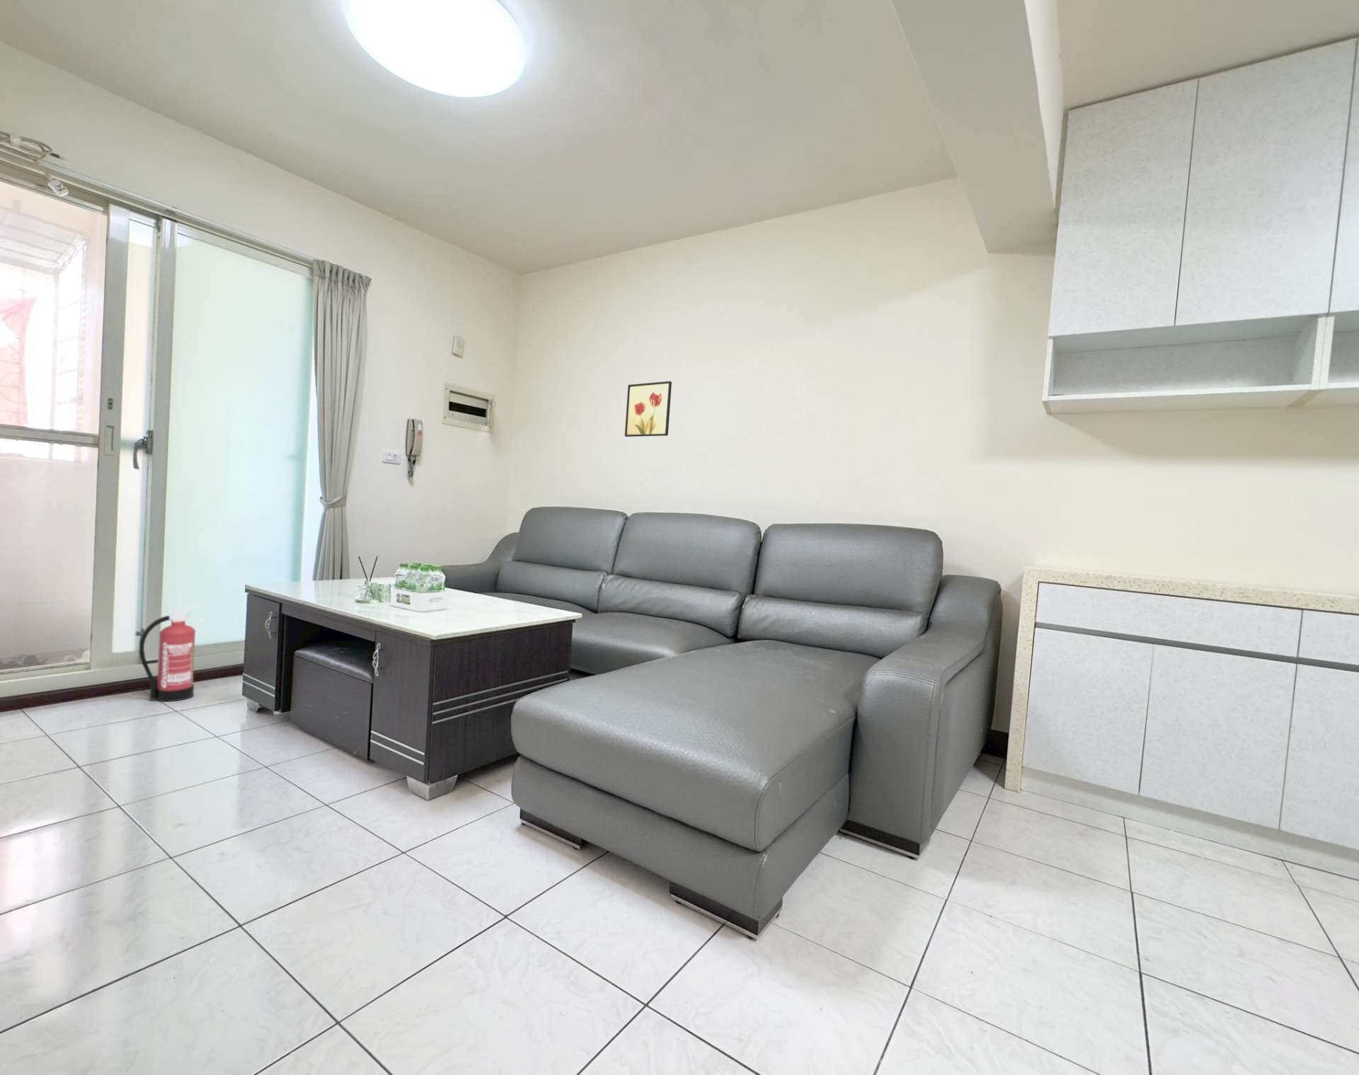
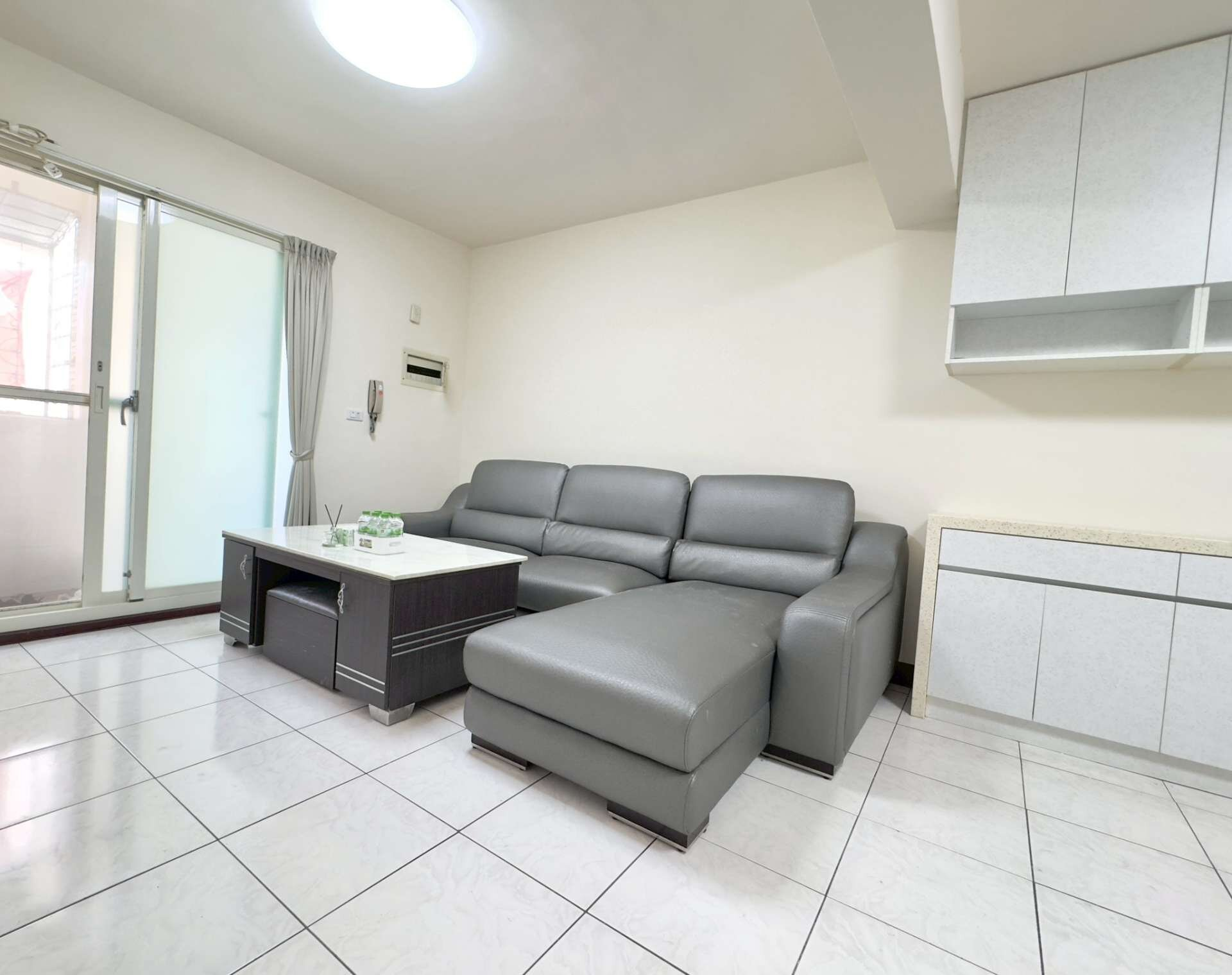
- wall art (648, 410)
- fire extinguisher (171, 651)
